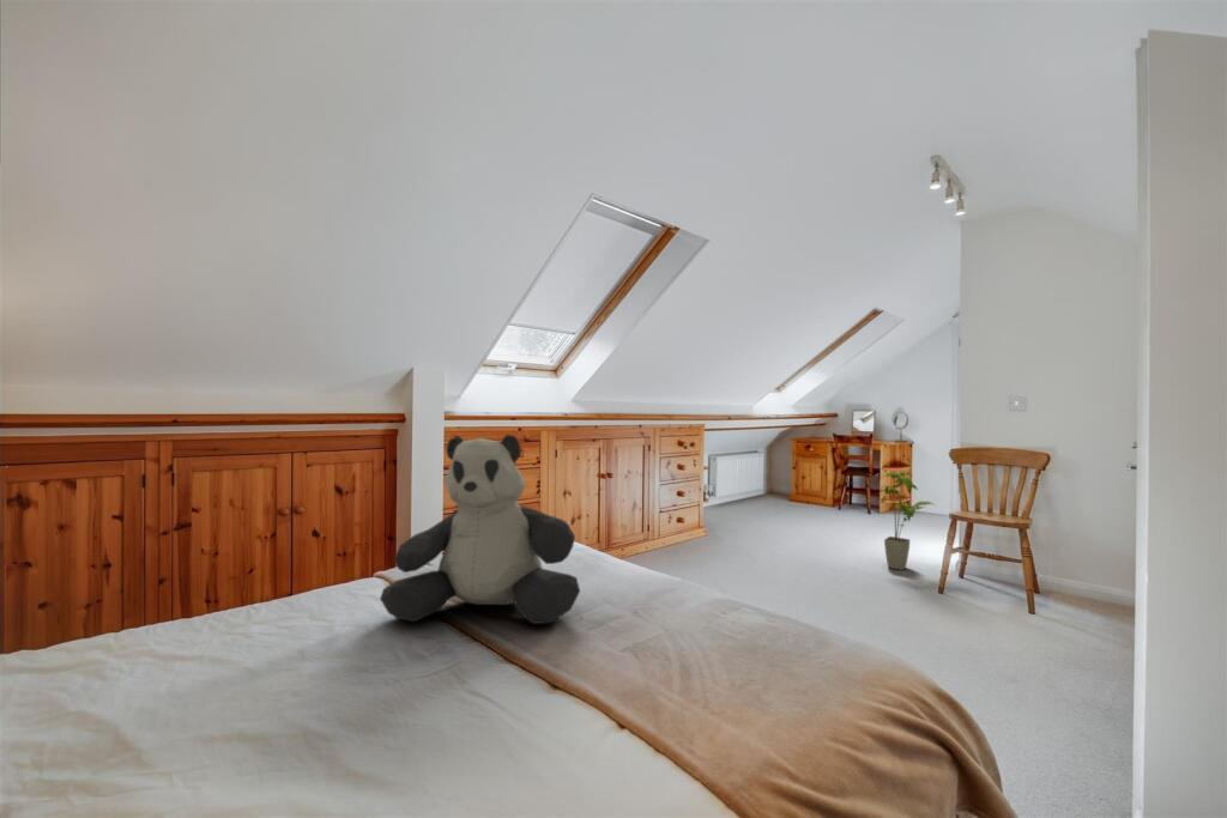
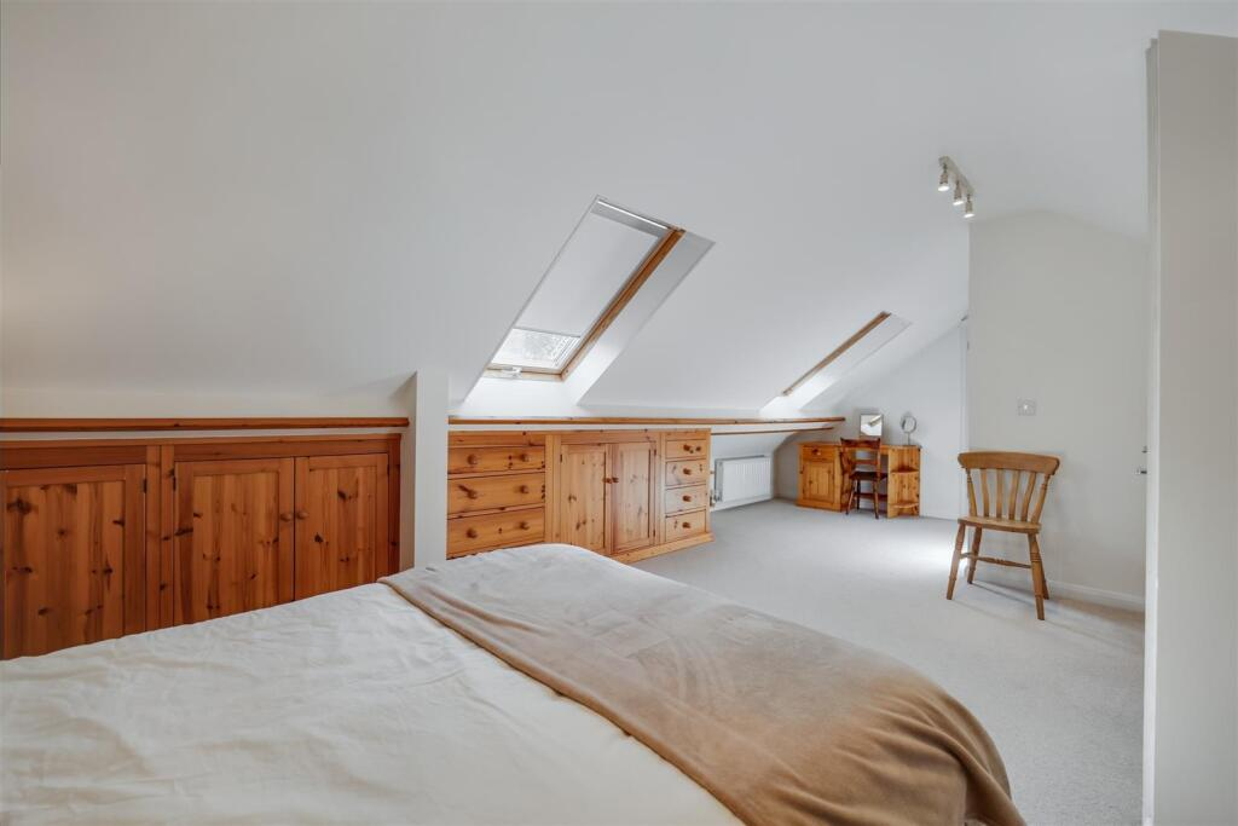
- teddy bear (489, 522)
- house plant (903, 520)
